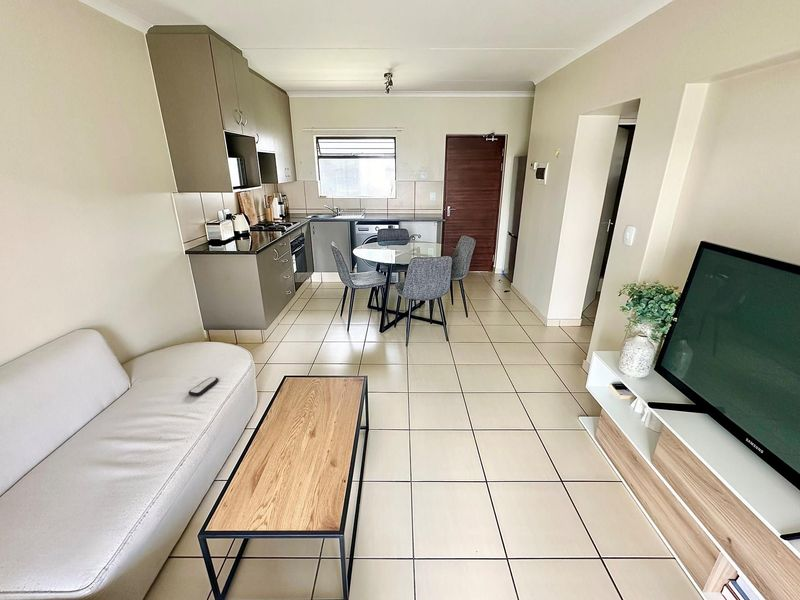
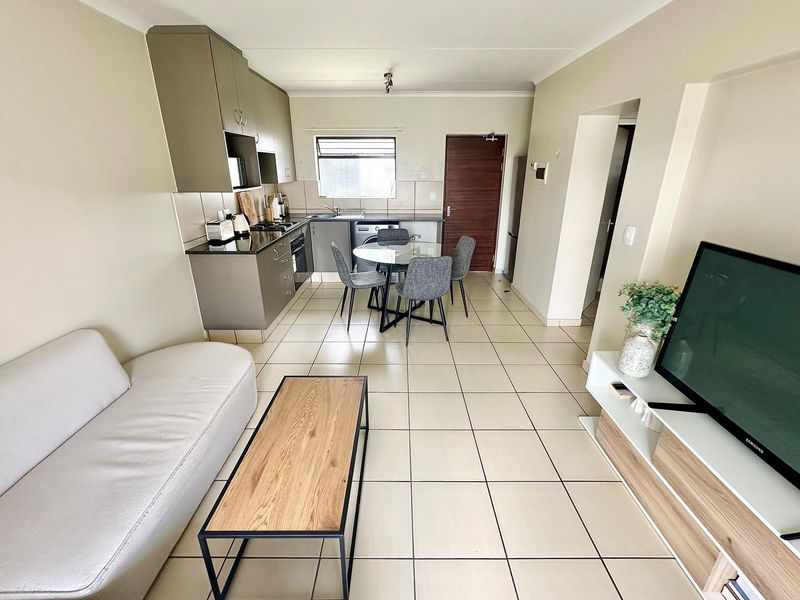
- remote control (204, 386)
